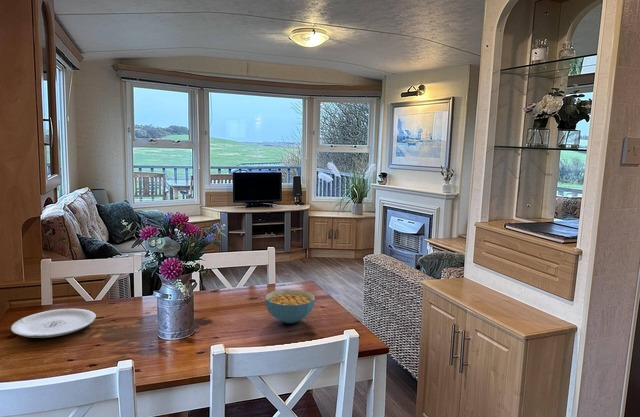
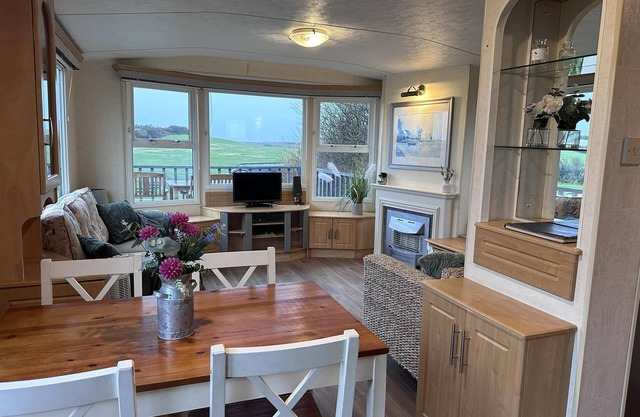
- plate (55, 323)
- cereal bowl (289, 308)
